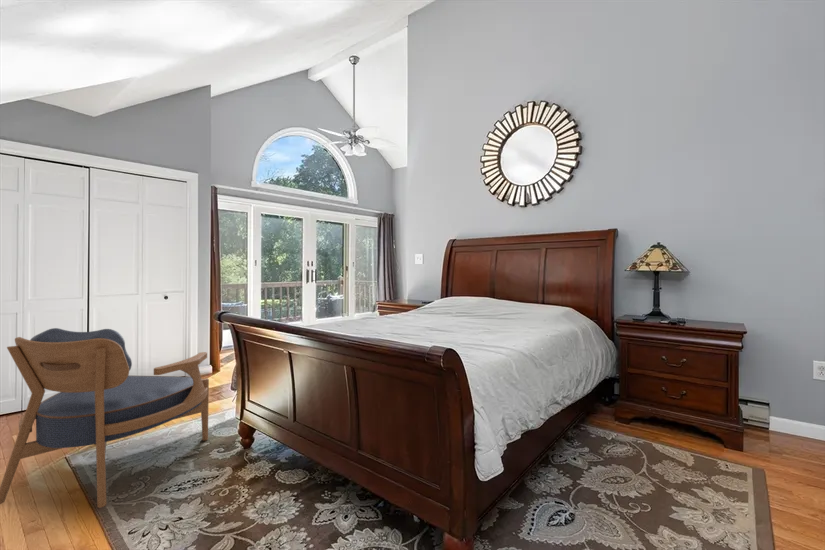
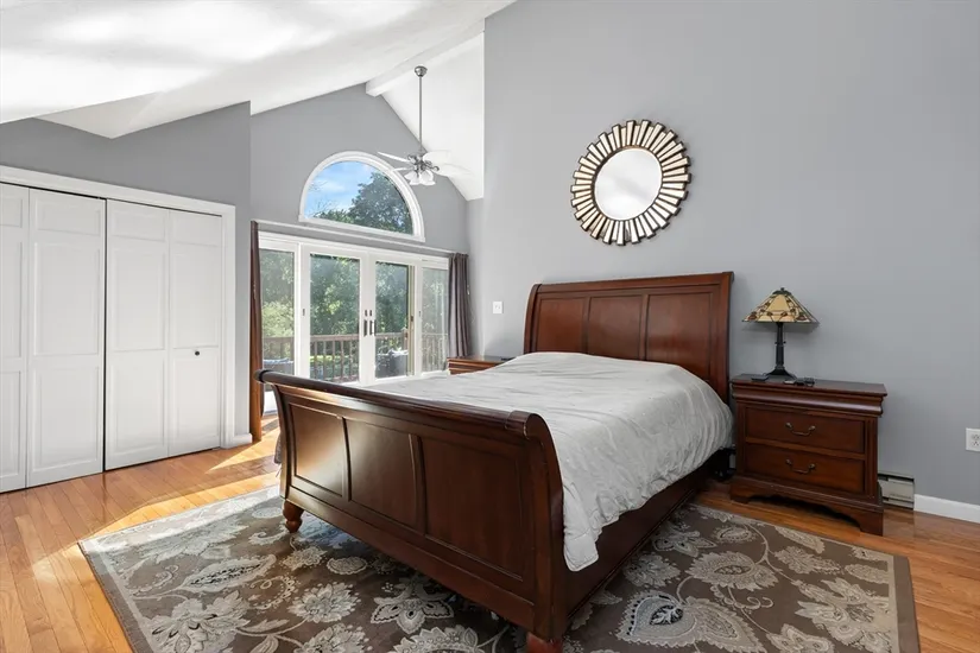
- armchair (112, 394)
